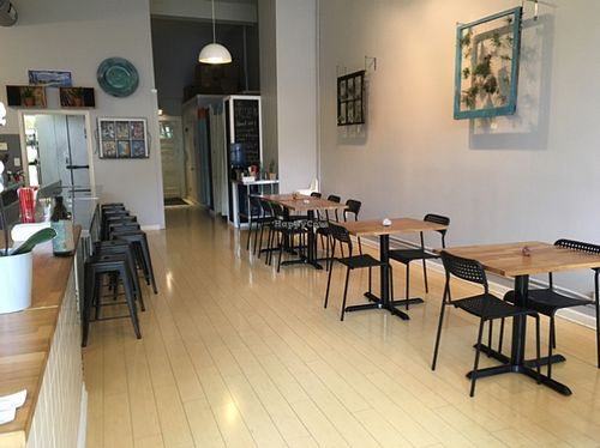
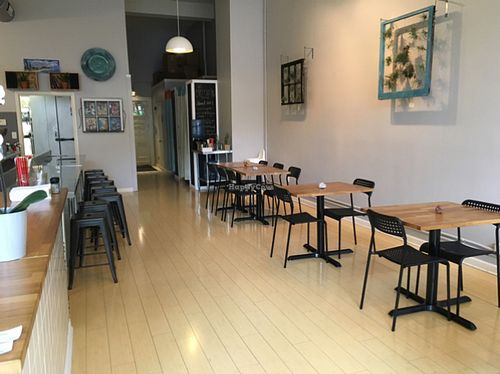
- water bottle (61, 225)
